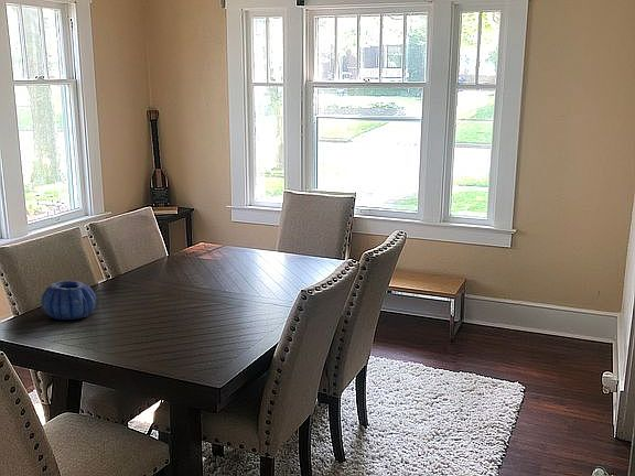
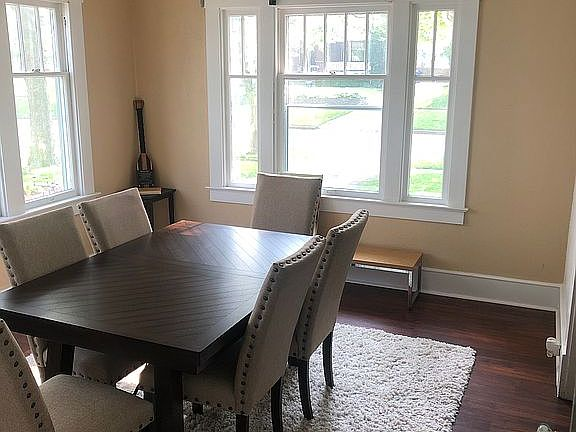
- decorative bowl (68, 299)
